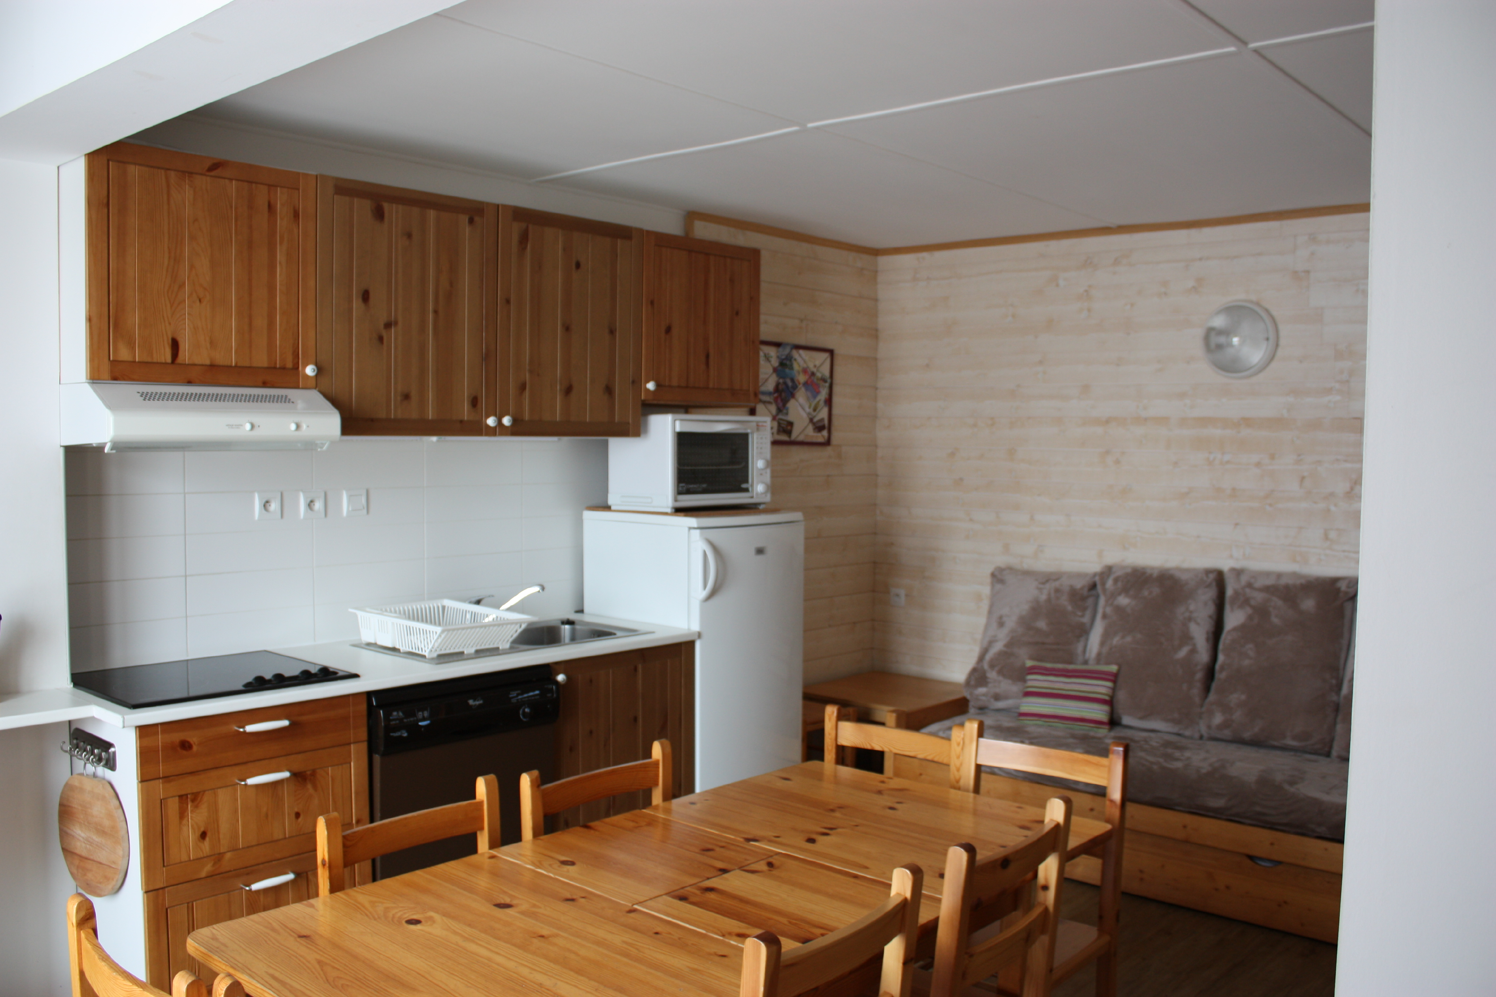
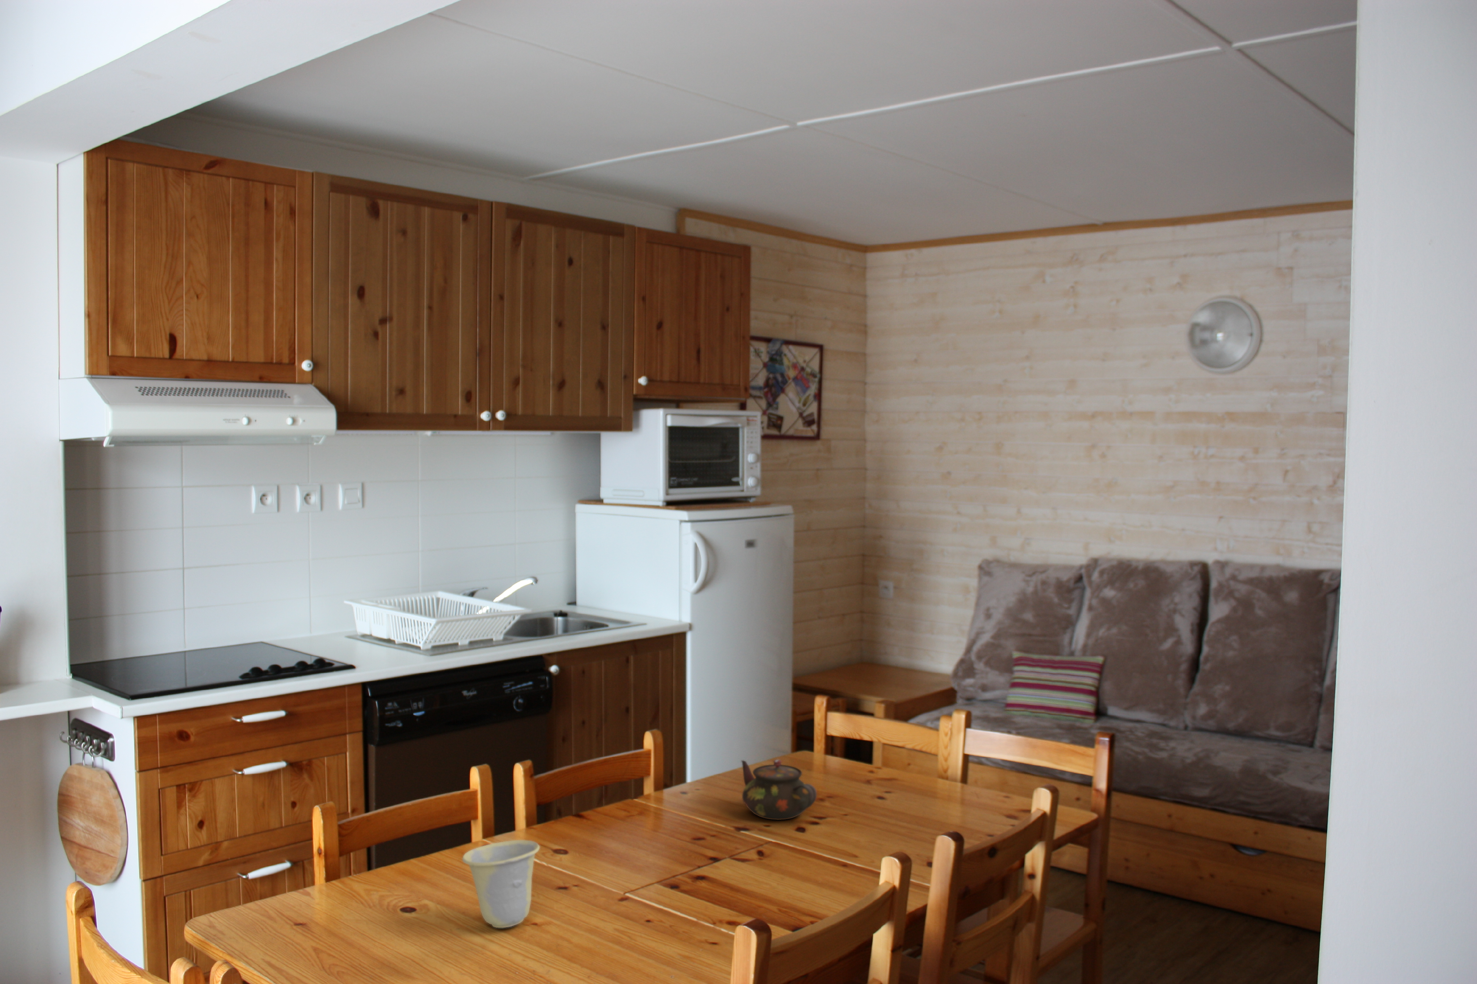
+ teapot (776, 786)
+ cup (501, 884)
